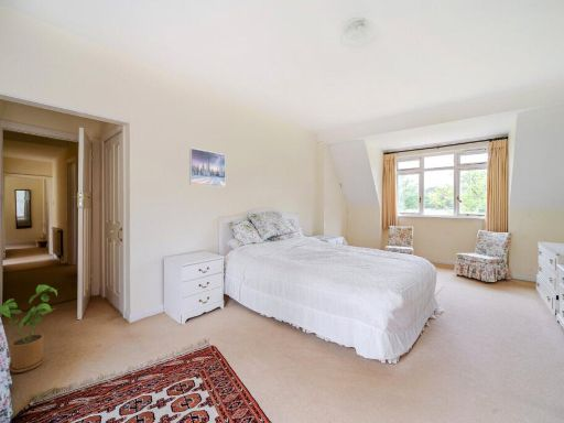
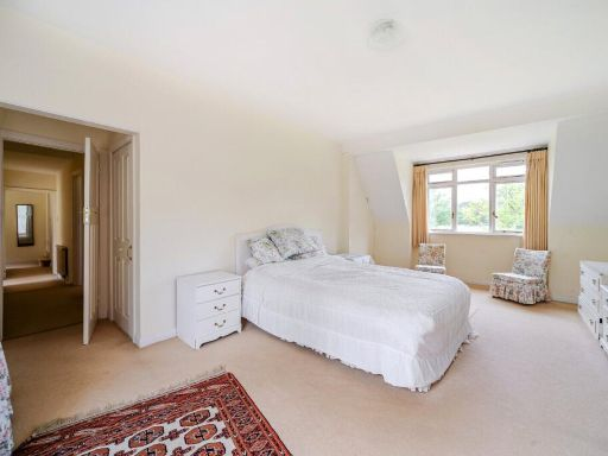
- house plant (31, 325)
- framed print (208, 169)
